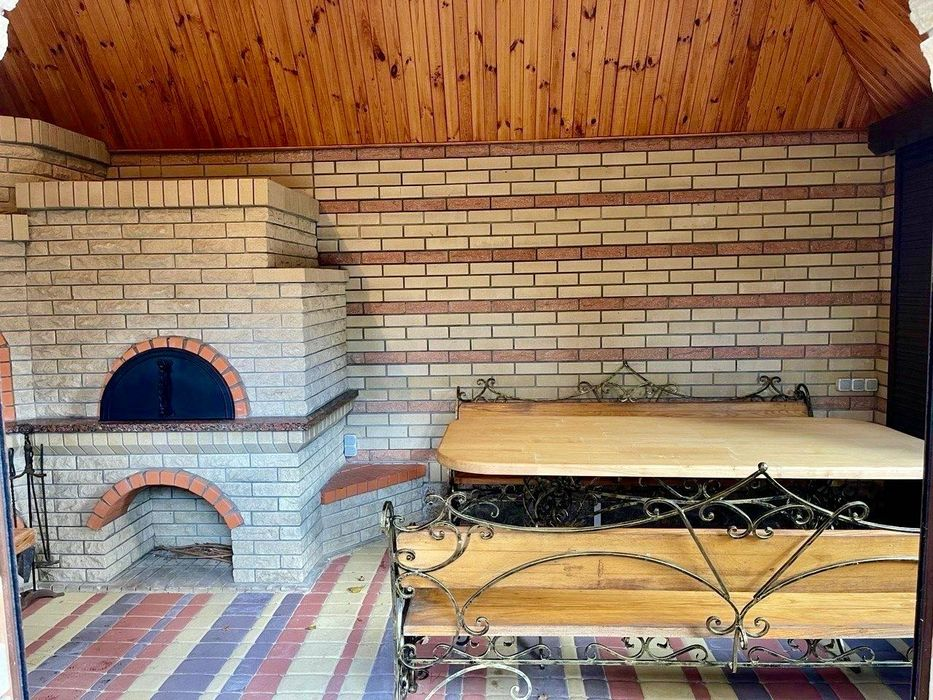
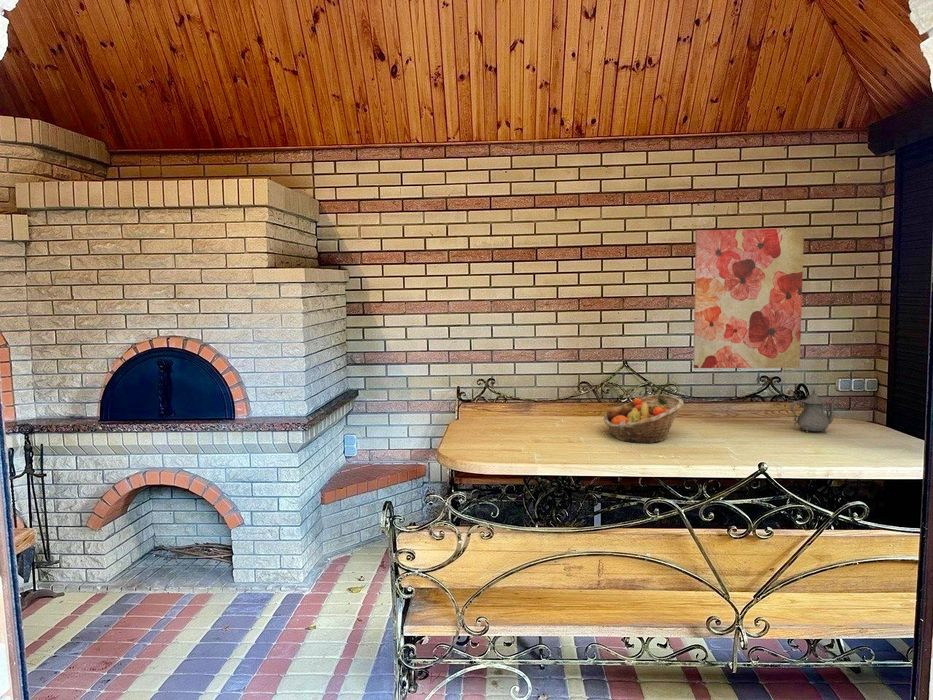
+ teapot (813, 410)
+ fruit basket (642, 417)
+ wall art (747, 299)
